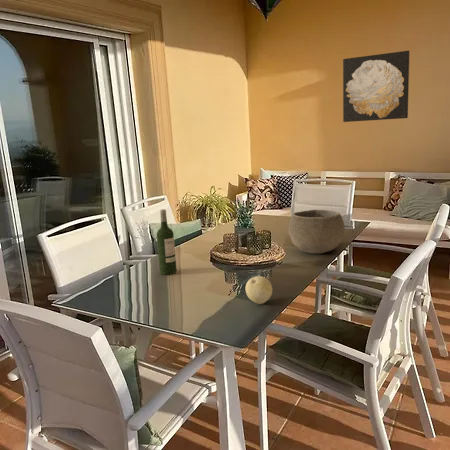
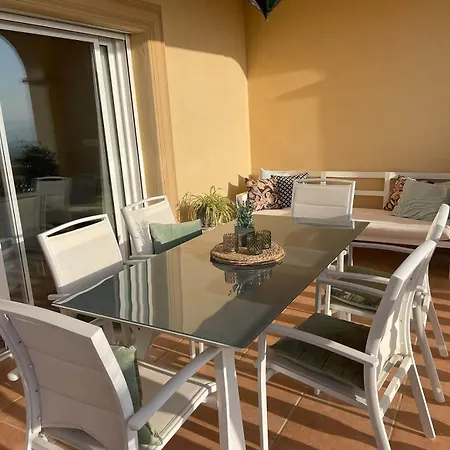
- wall art (374, 88)
- wine bottle (165, 241)
- fruit (258, 290)
- bowl (316, 231)
